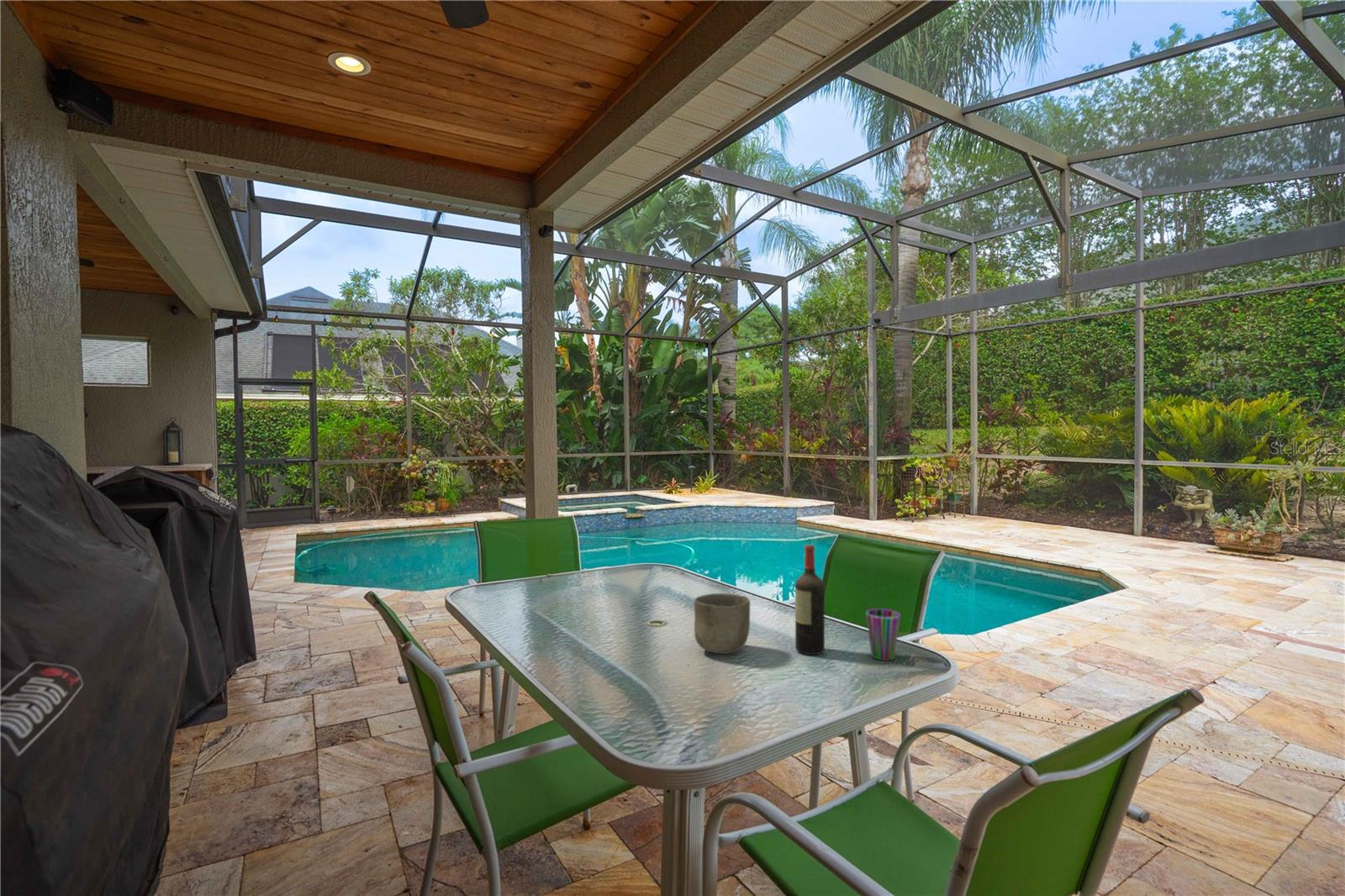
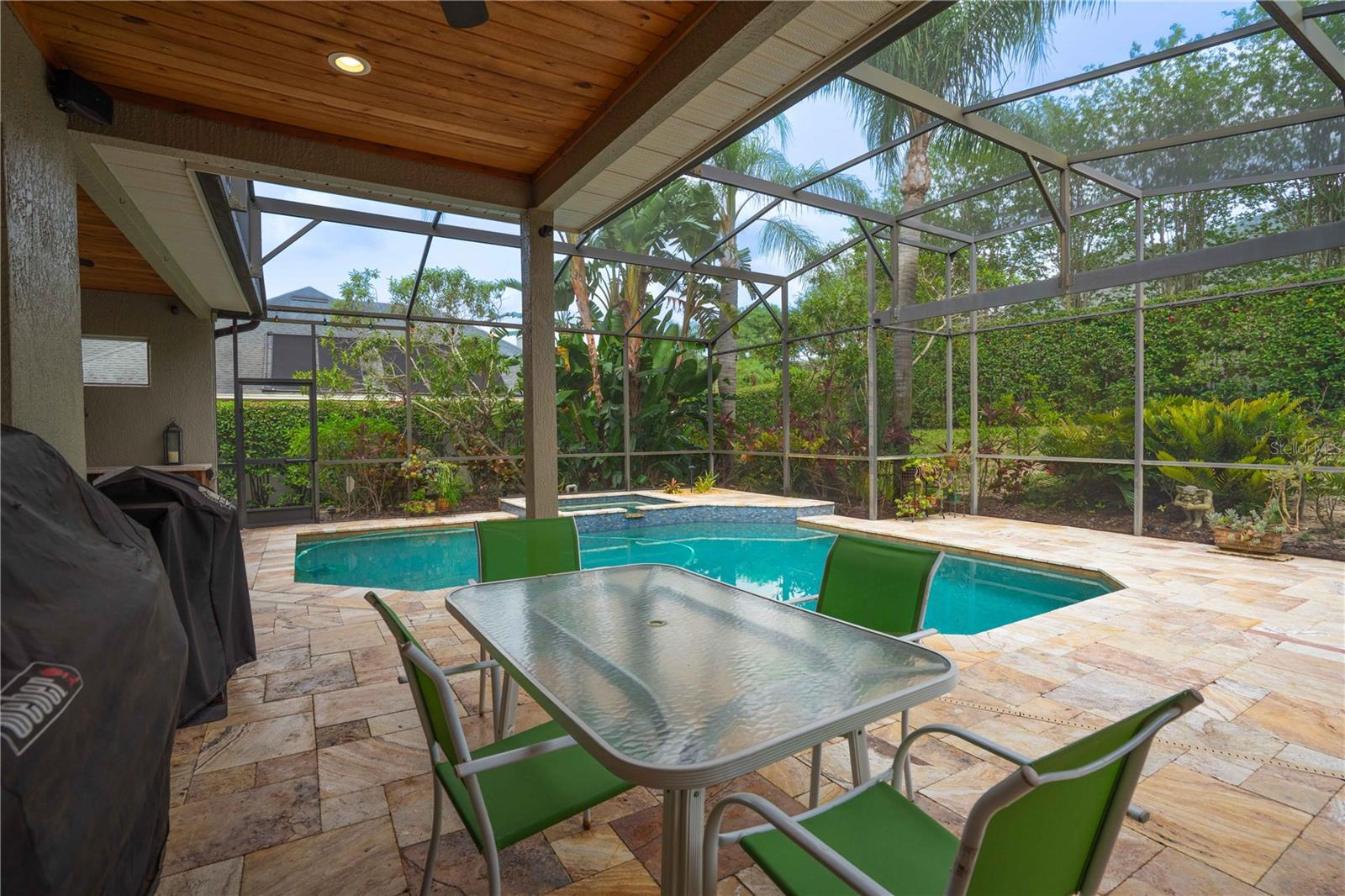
- wine bottle (810, 598)
- cup (883, 635)
- bowl (722, 625)
